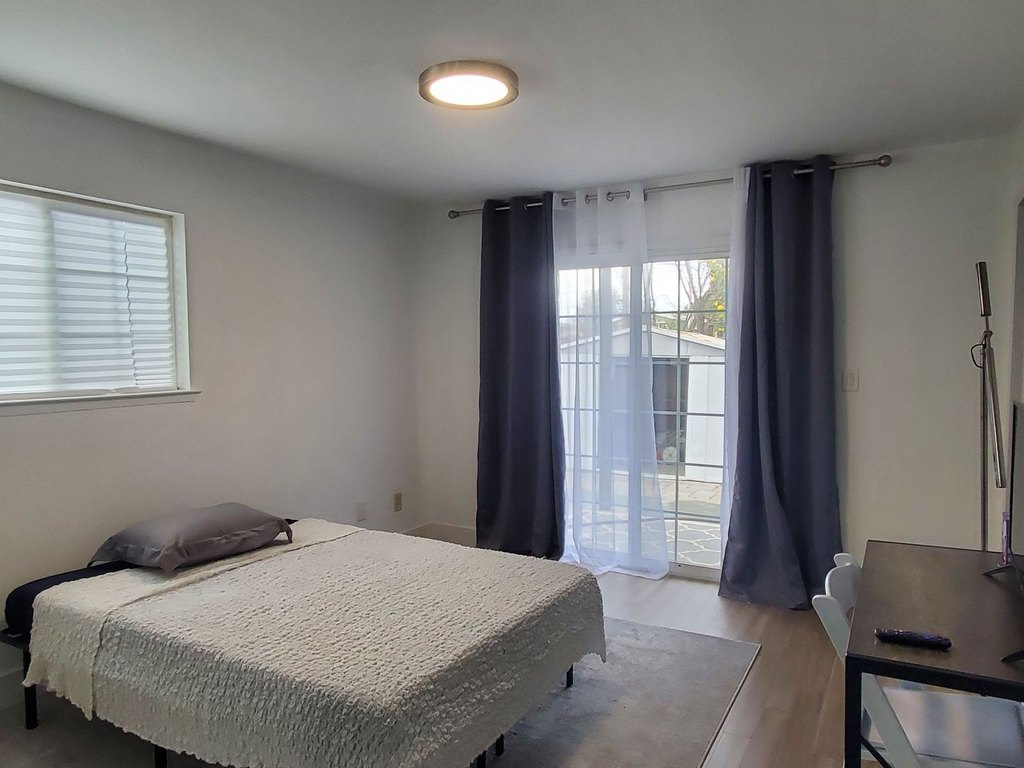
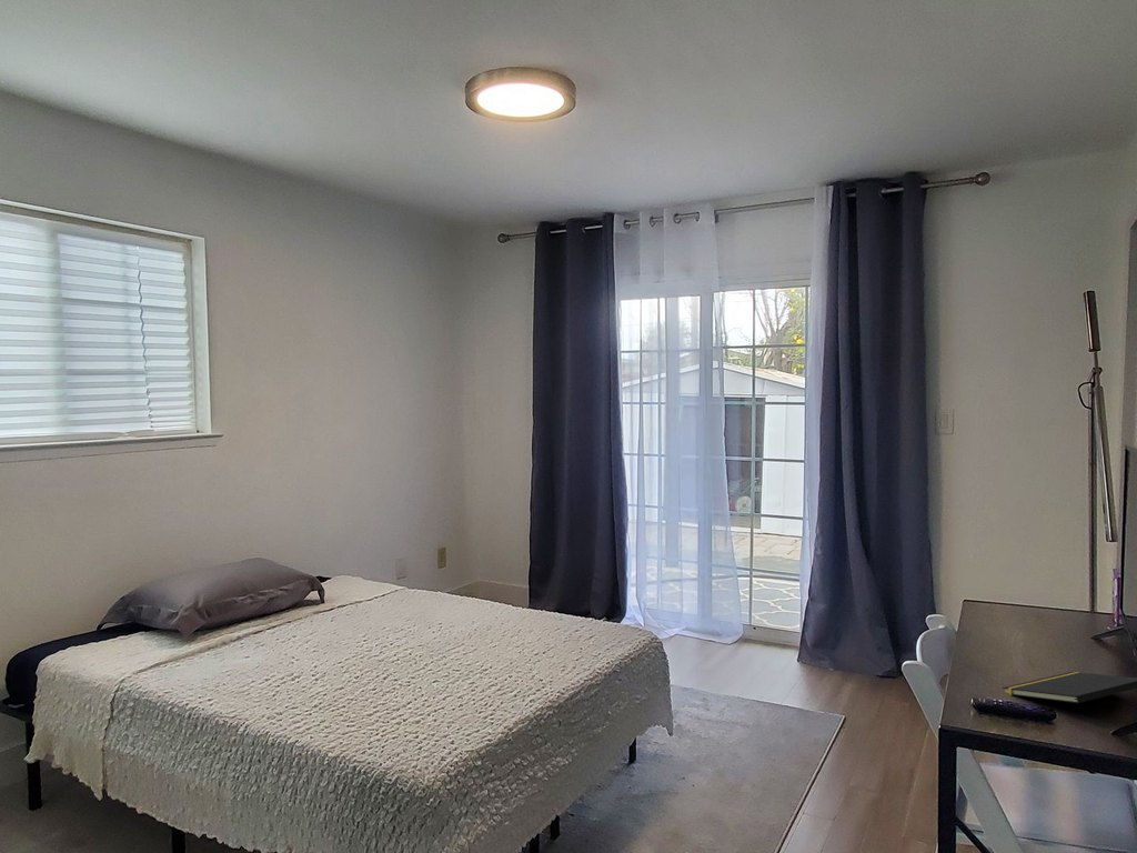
+ notepad (1074, 686)
